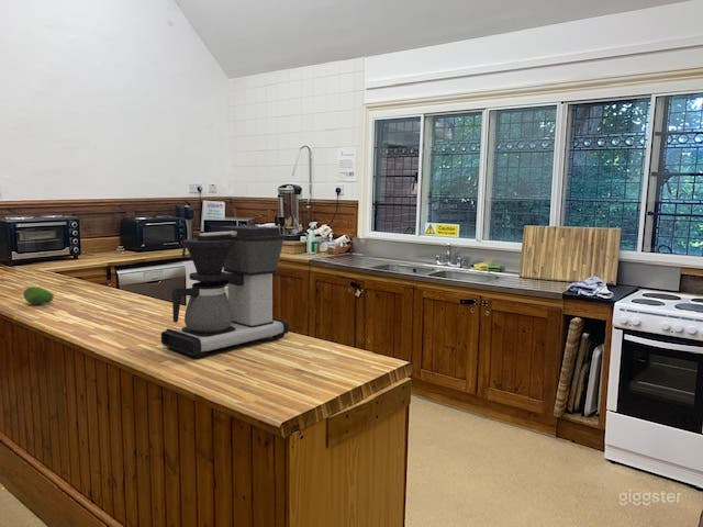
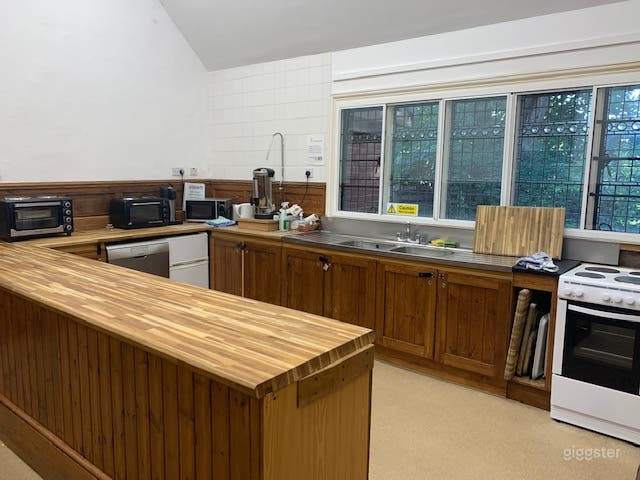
- coffee maker (226, 284)
- fruit (38, 294)
